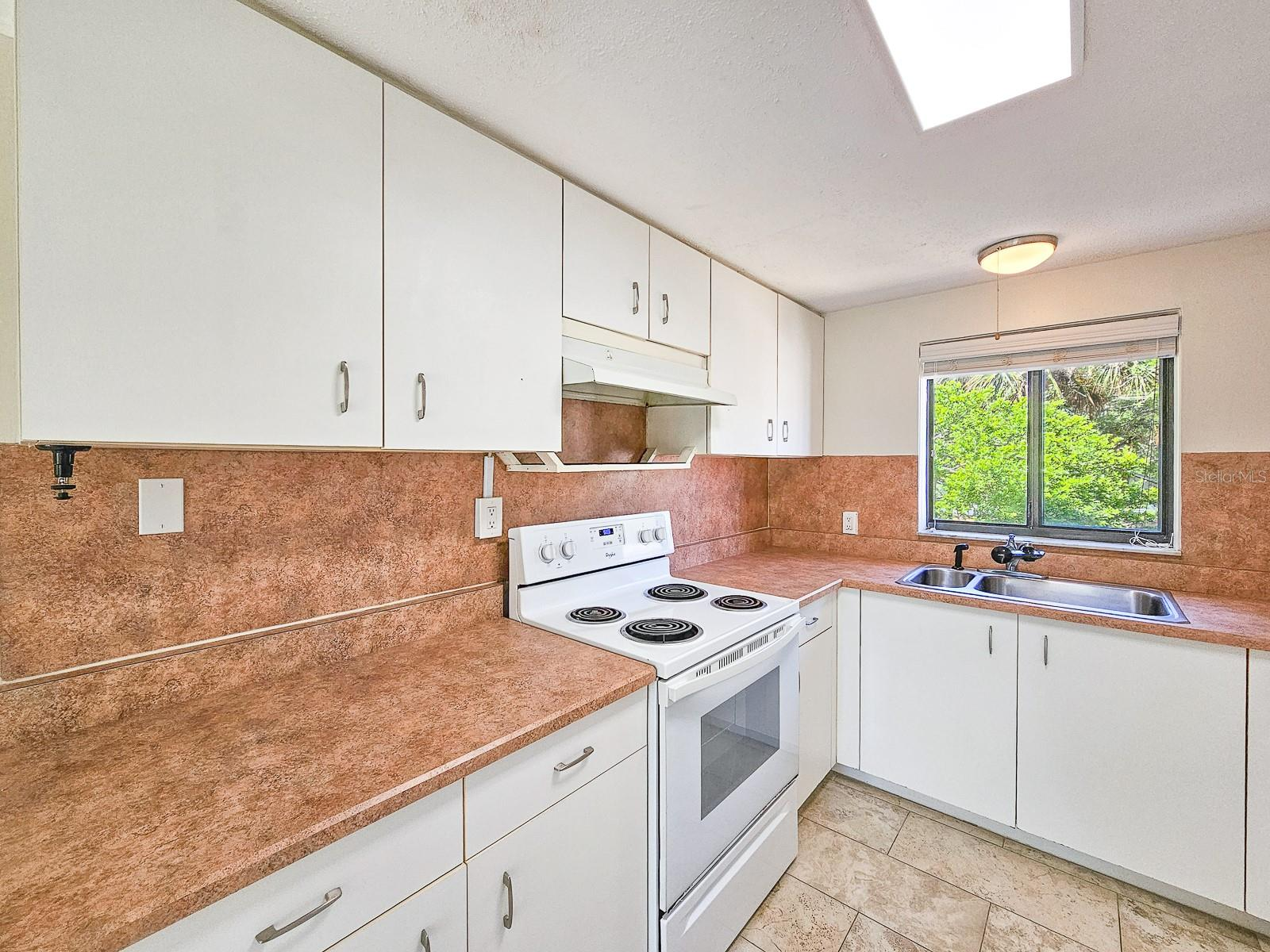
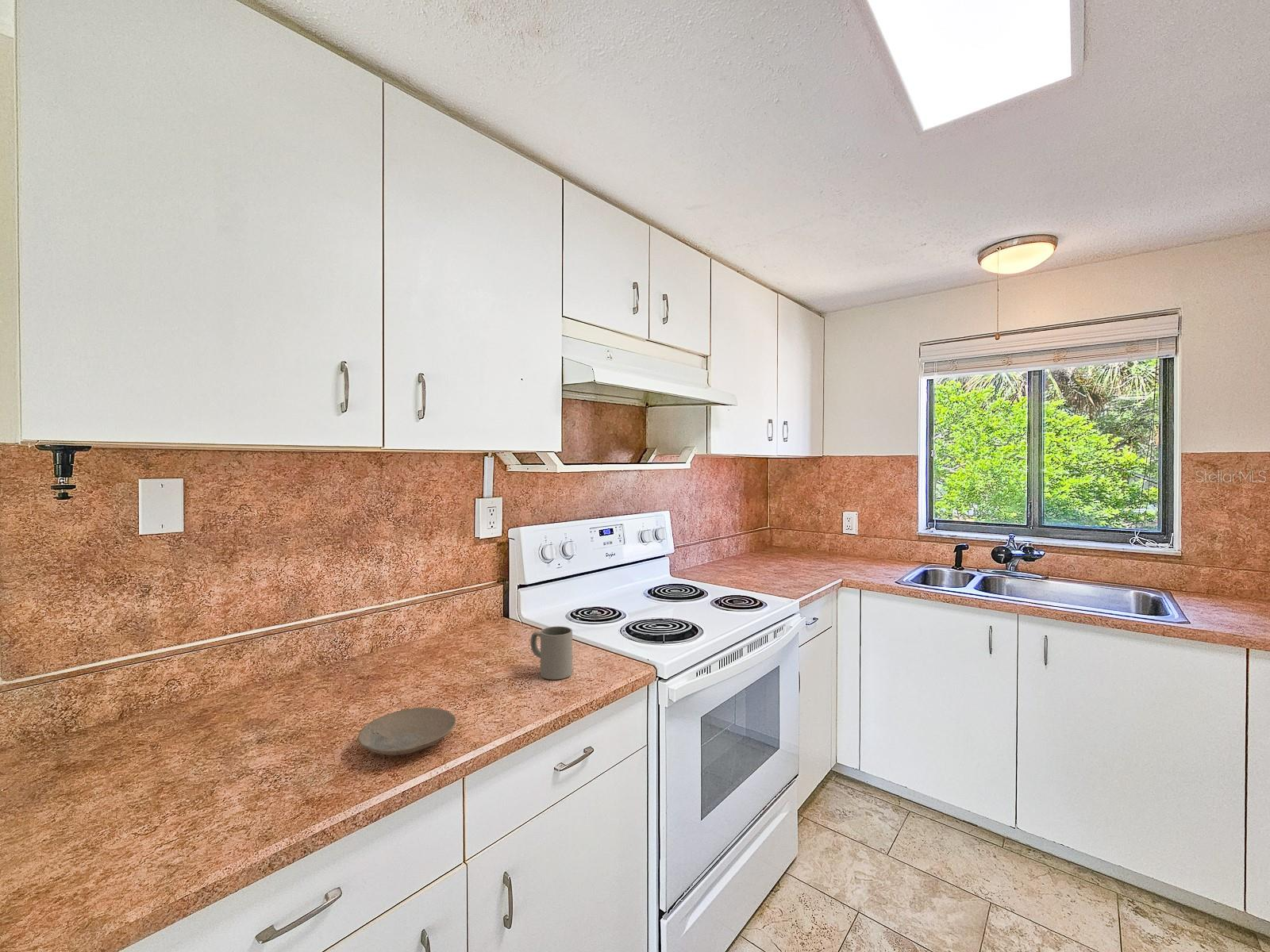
+ mug (549, 650)
+ plate (408, 734)
